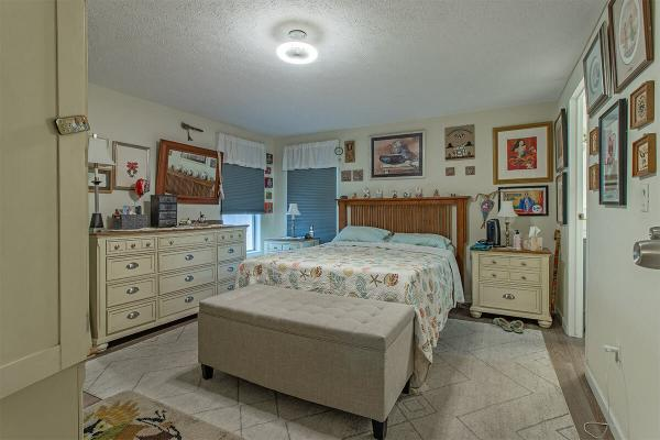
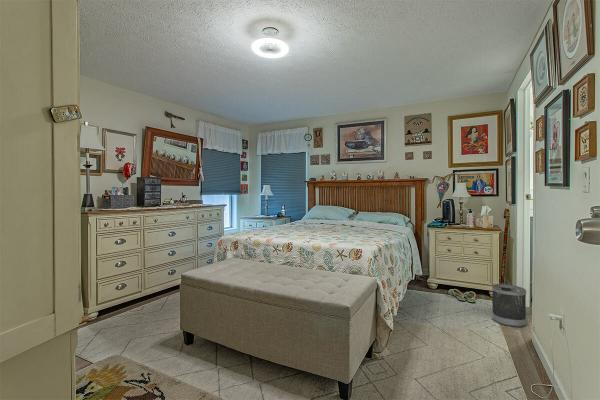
+ wastebasket (508, 304)
